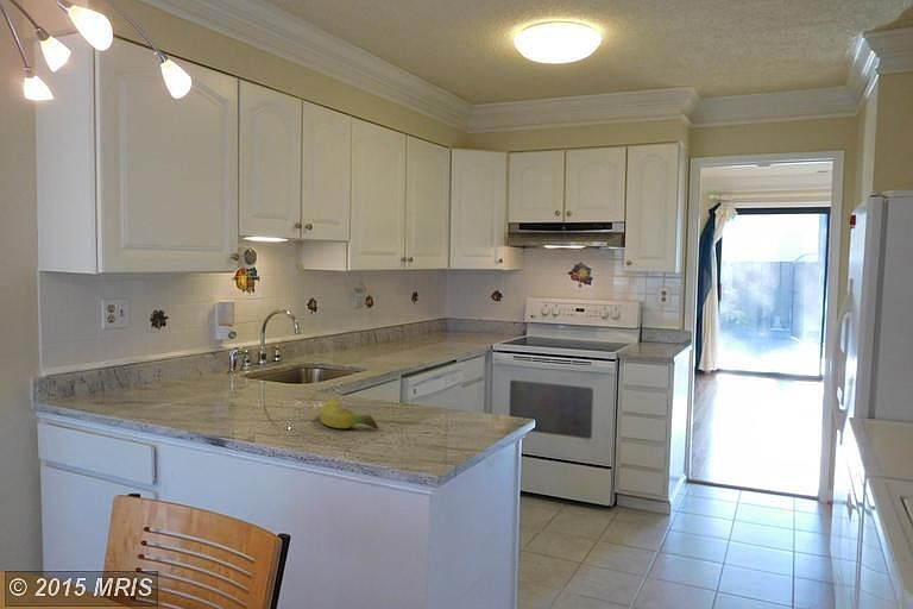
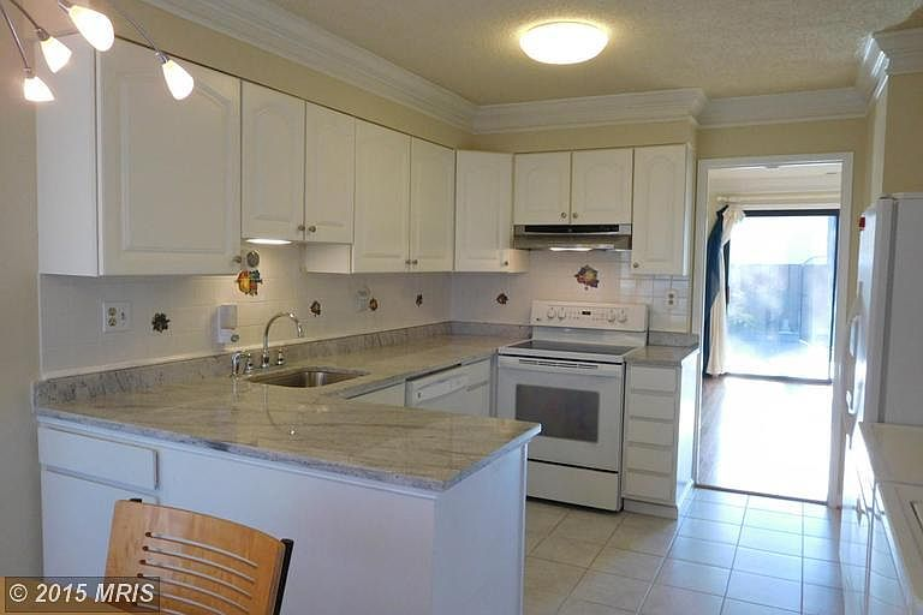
- fruit (345, 412)
